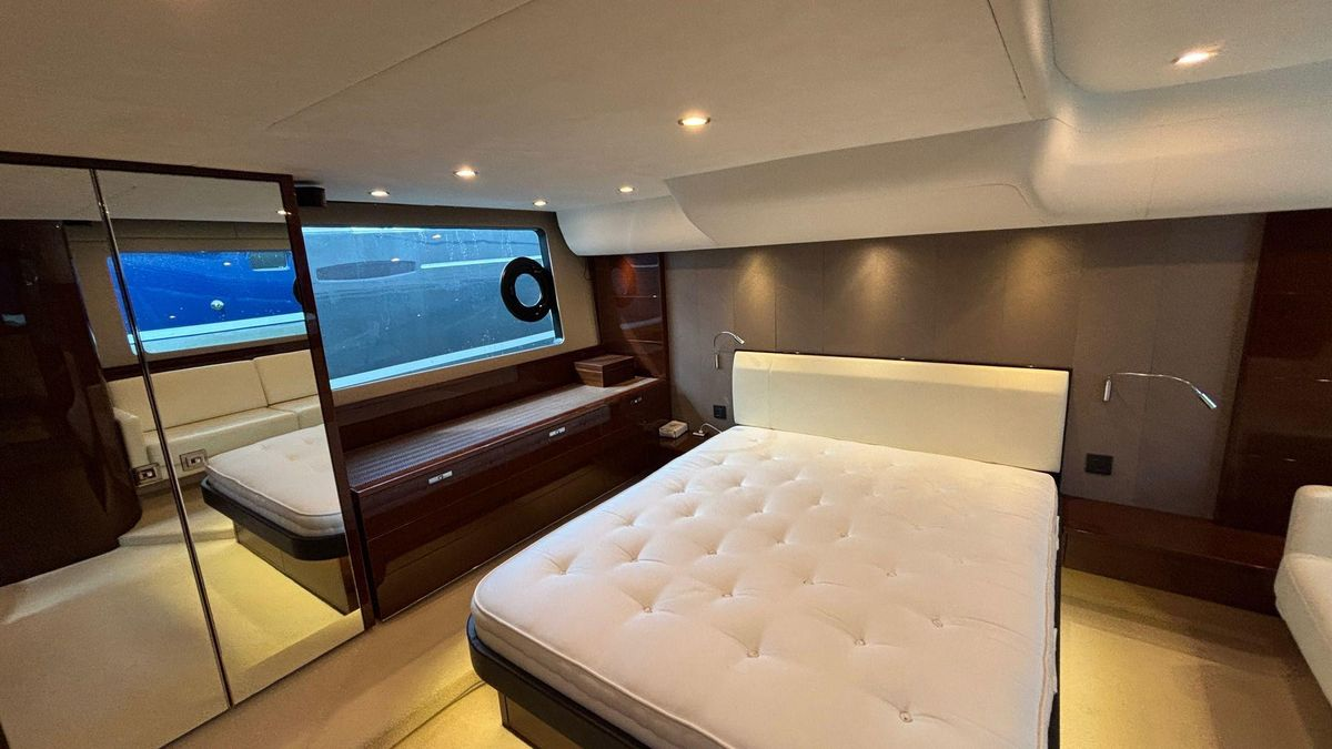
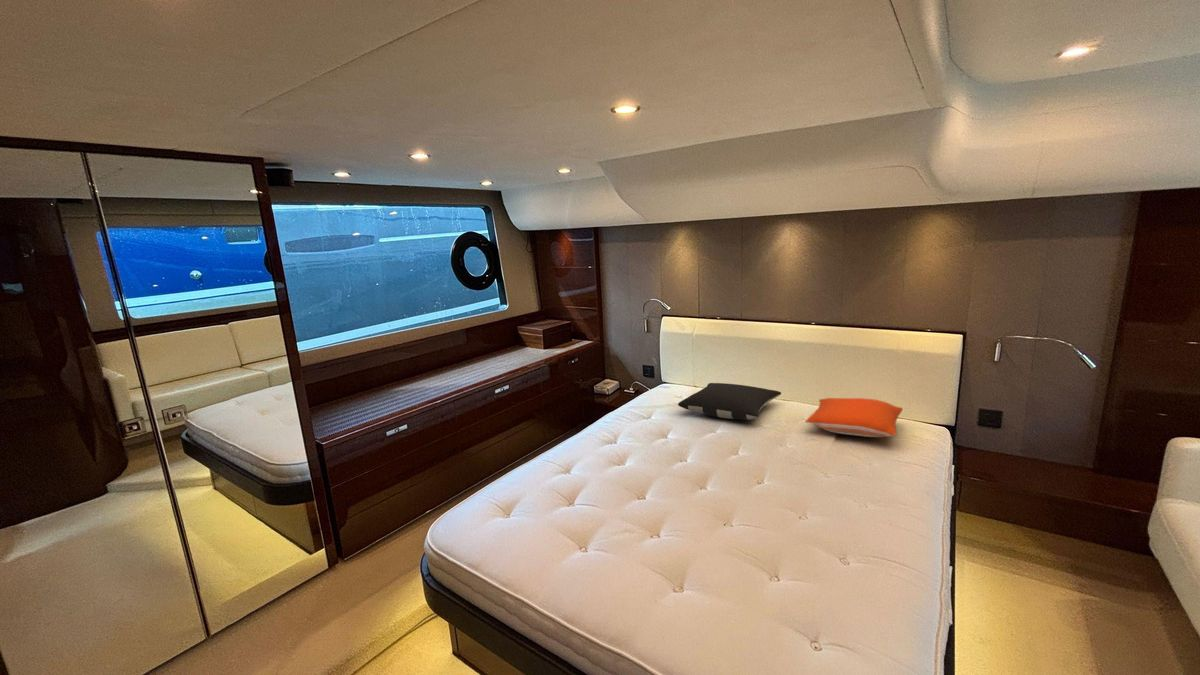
+ pillow (854, 415)
+ pillow (730, 398)
